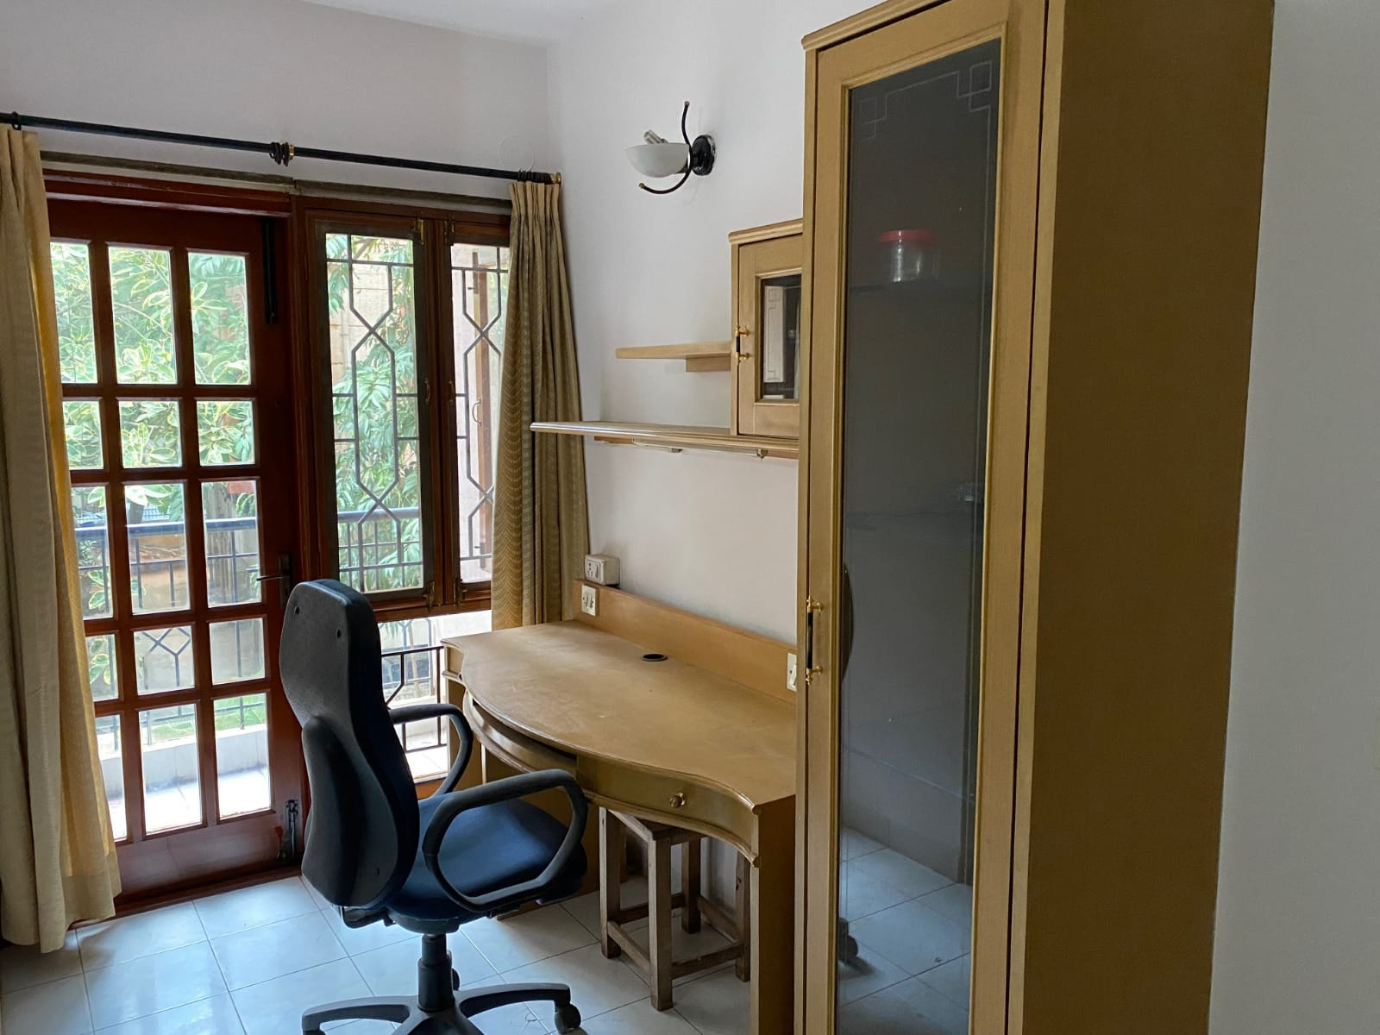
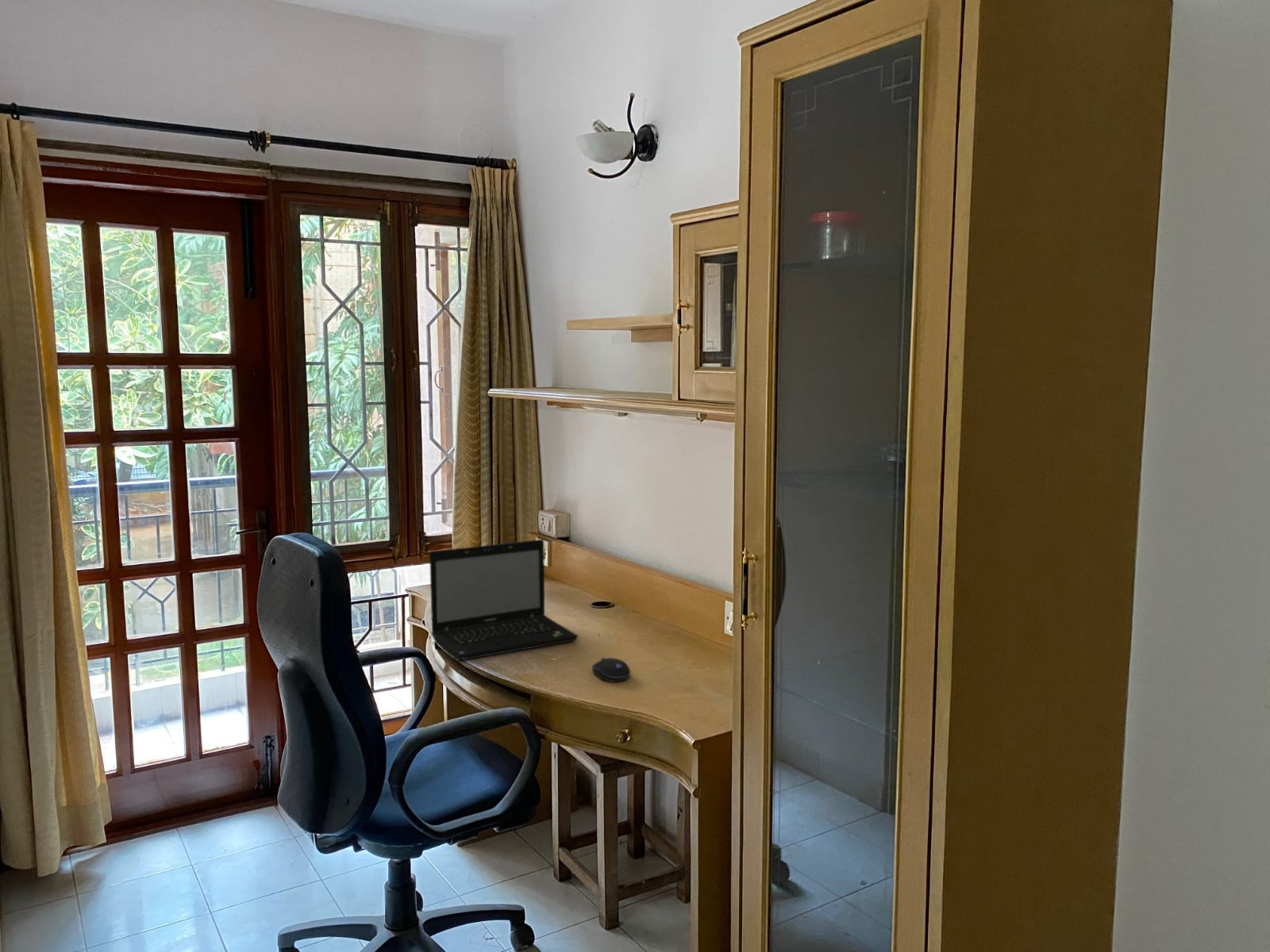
+ laptop (503, 597)
+ computer mouse (610, 667)
